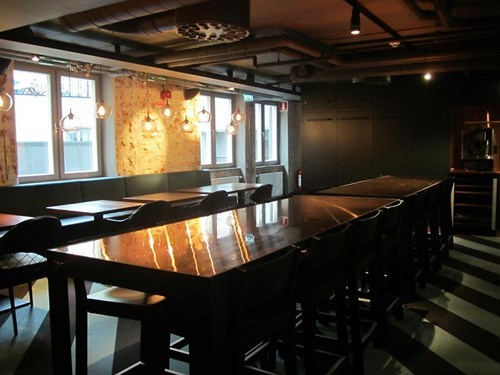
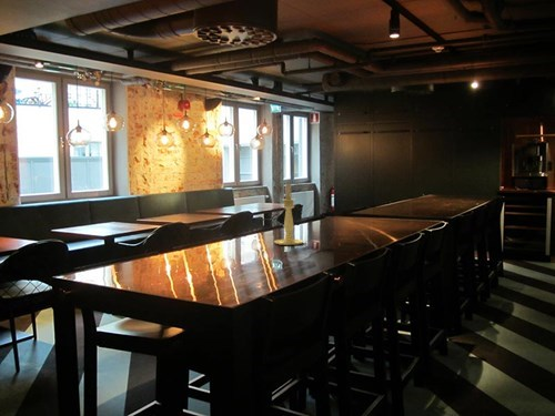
+ candle holder (289, 212)
